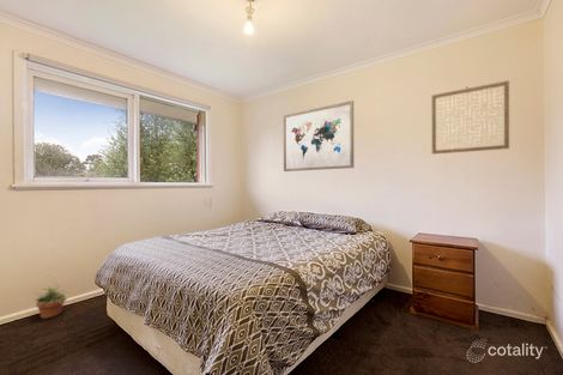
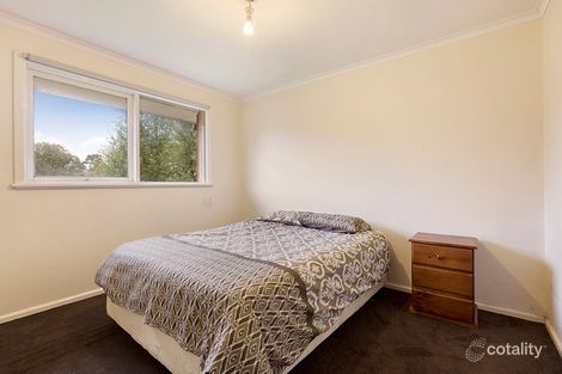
- wall art (467, 117)
- wall art (315, 139)
- potted plant (52, 300)
